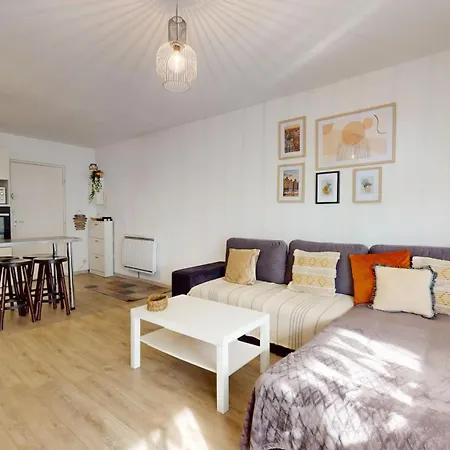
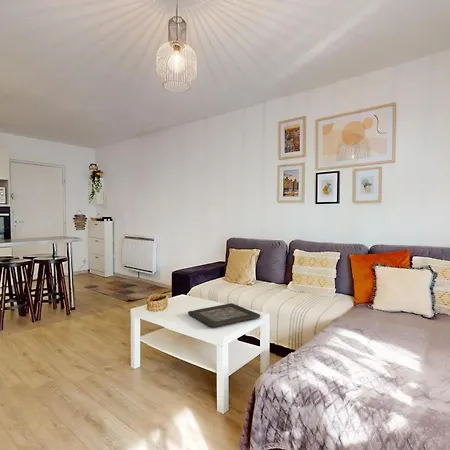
+ decorative tray (223, 314)
